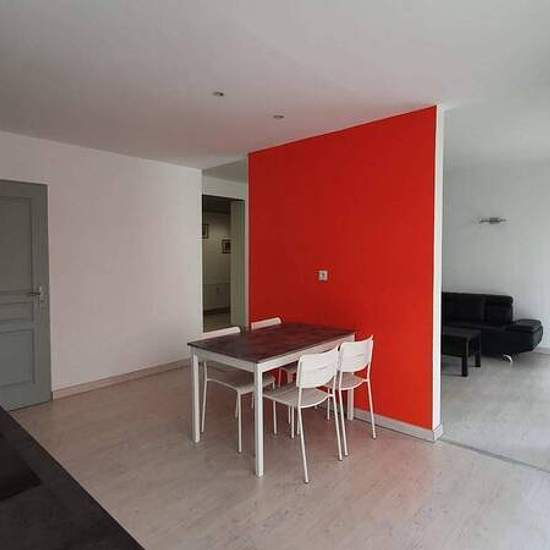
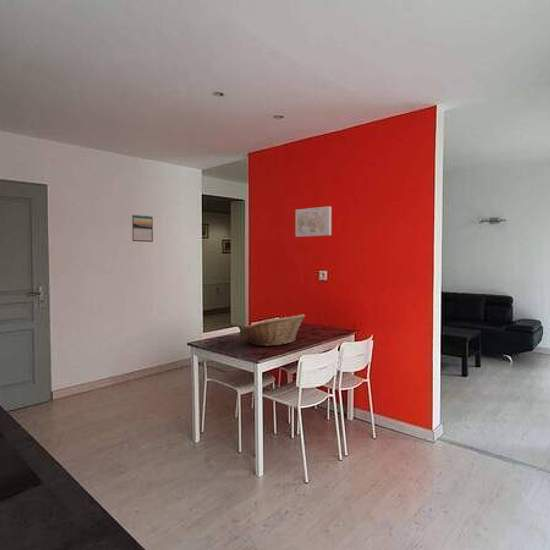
+ fruit basket (274, 328)
+ calendar (142, 228)
+ wall art (312, 222)
